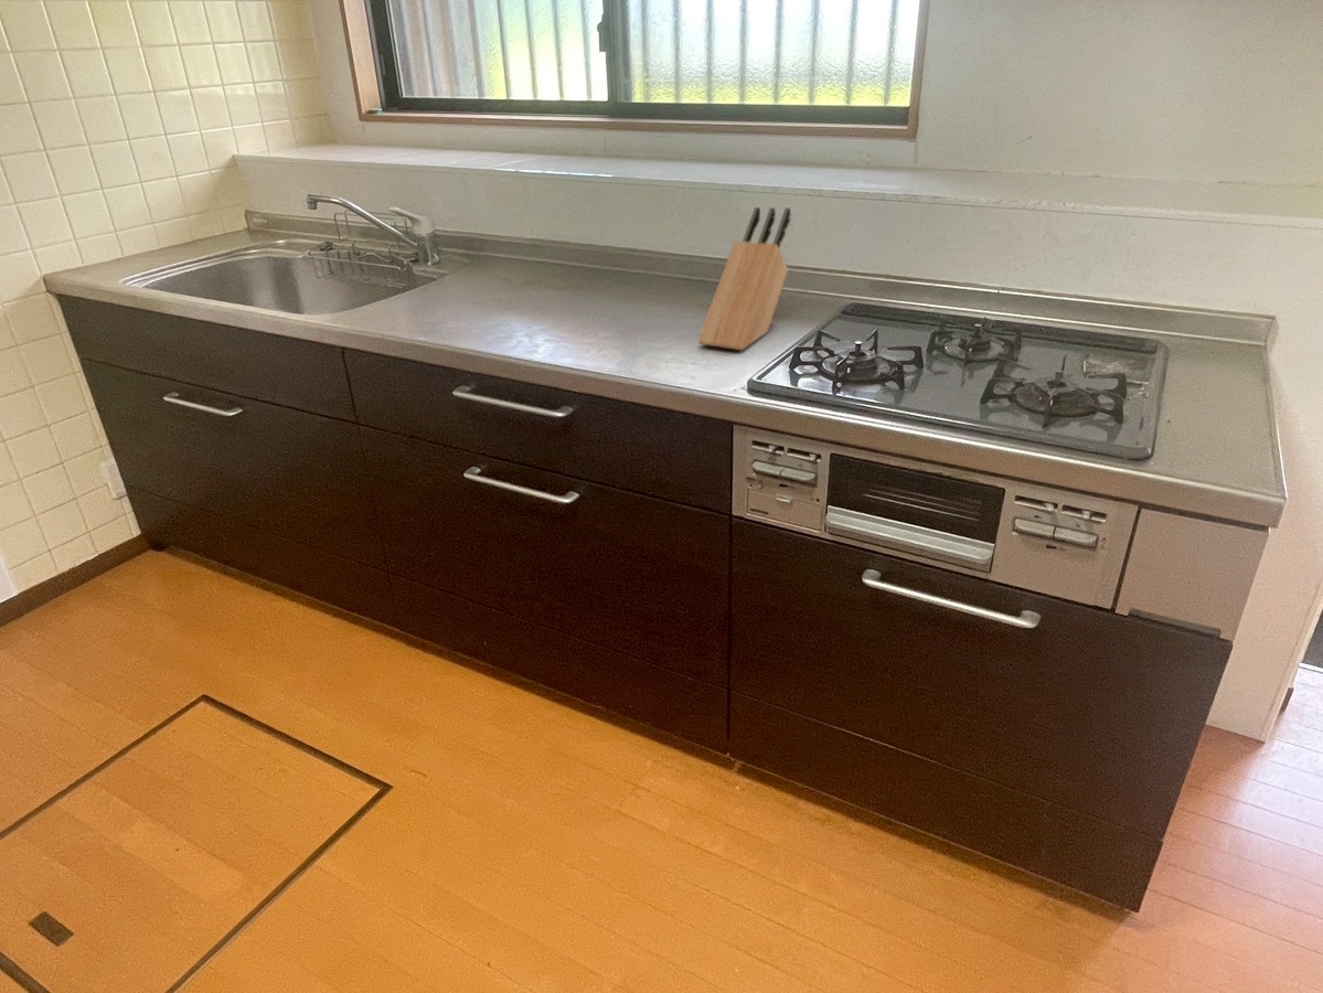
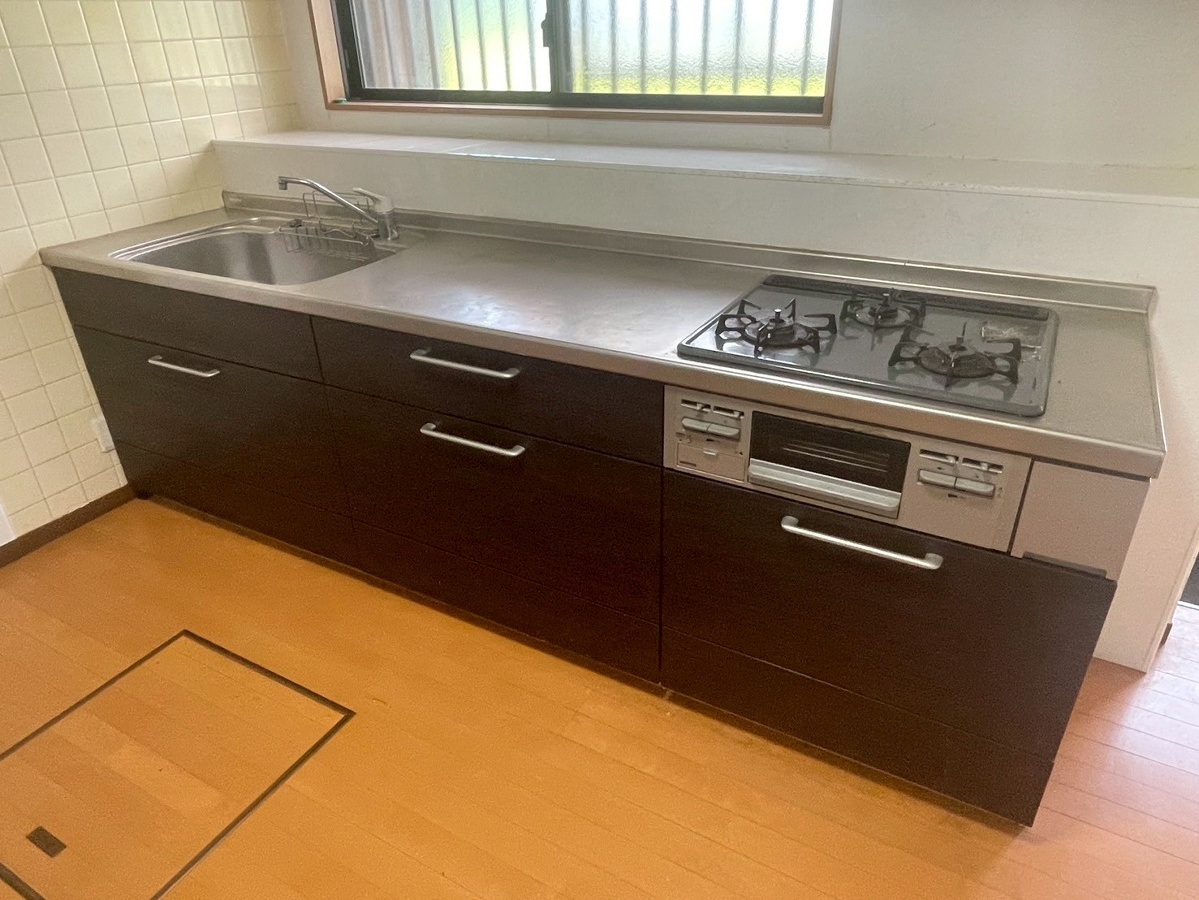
- knife block (748, 274)
